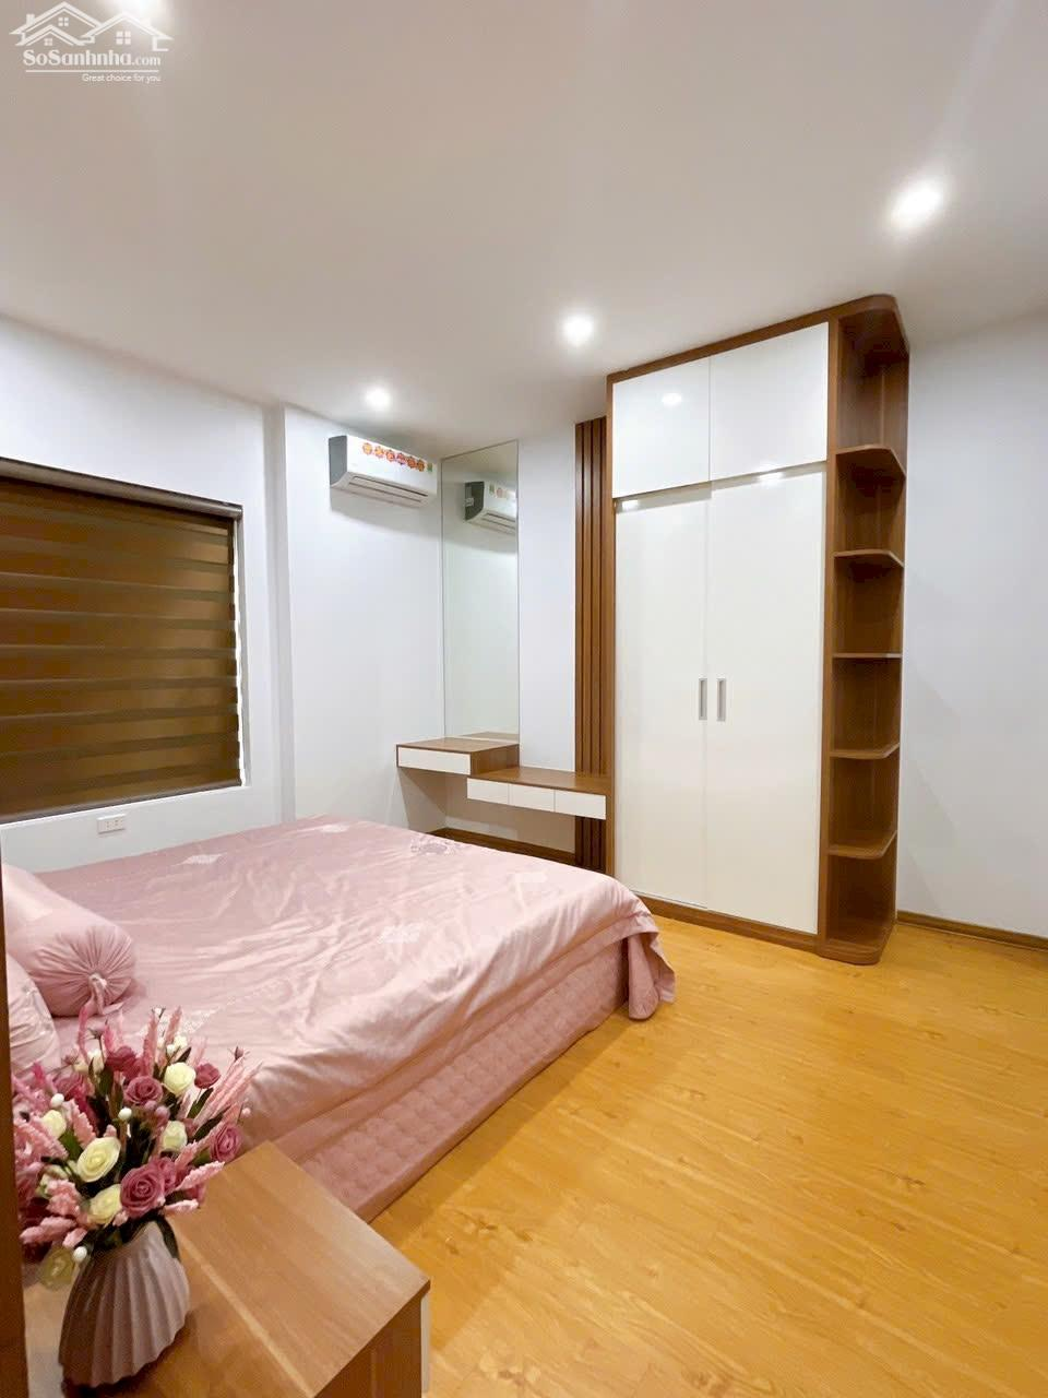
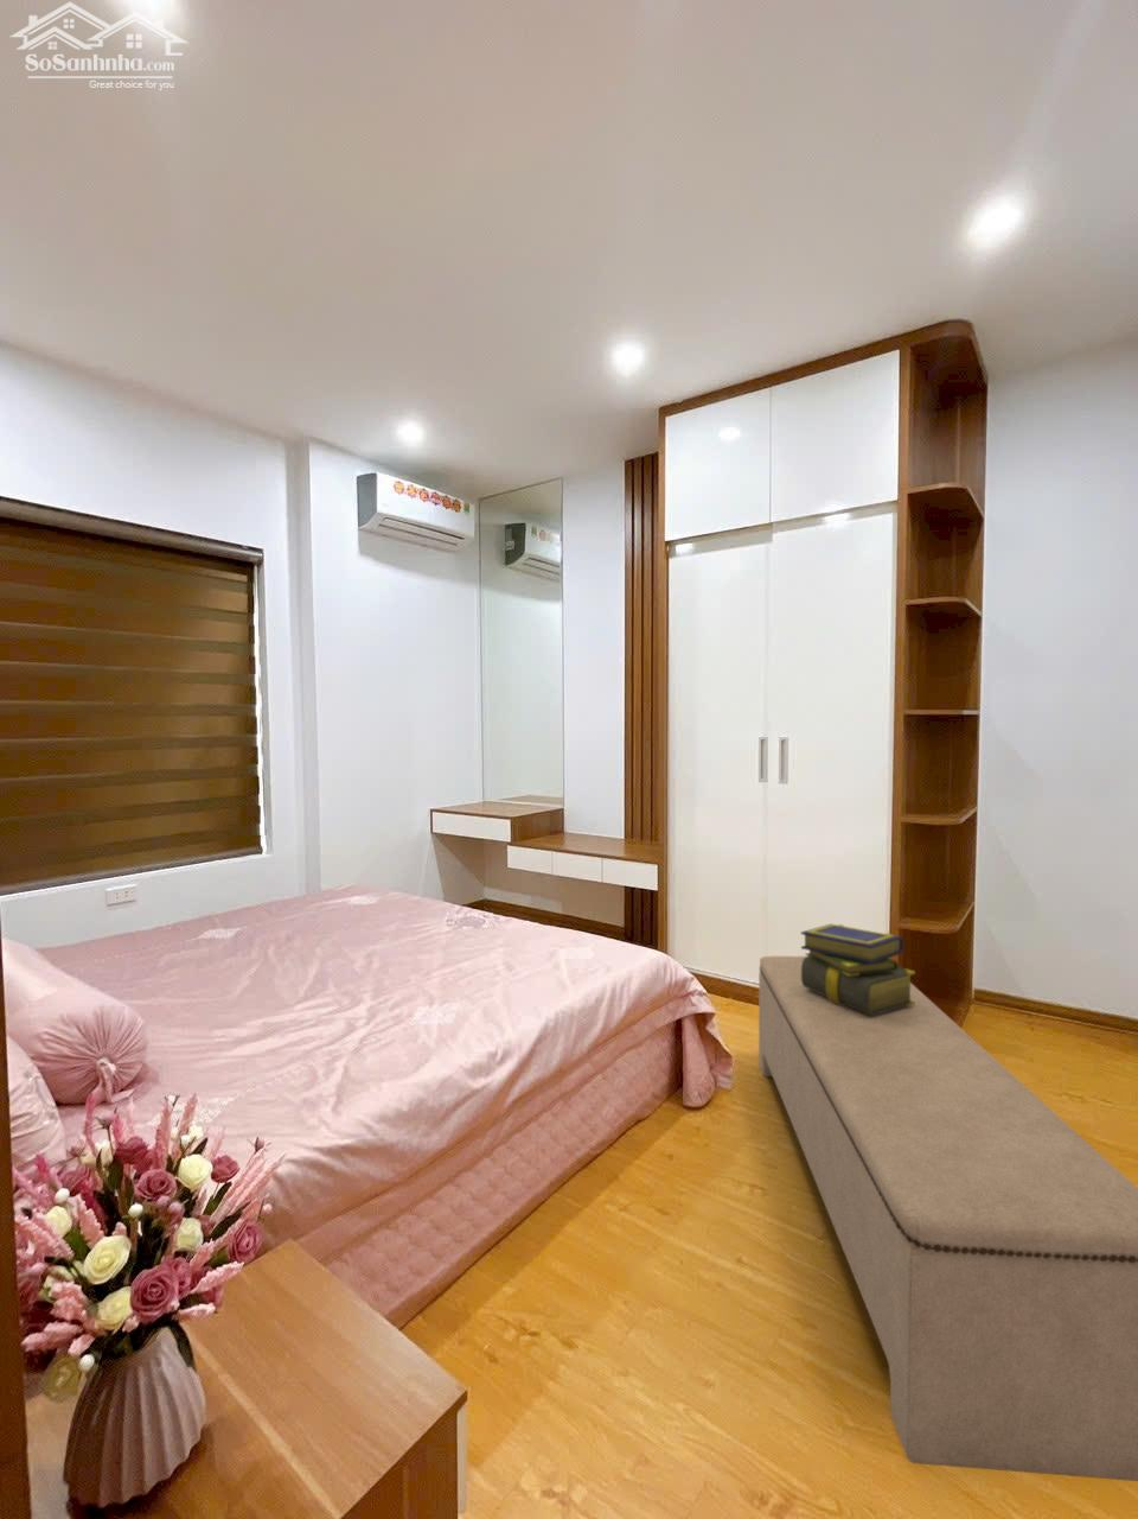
+ bench (892, 1116)
+ stack of books (851, 964)
